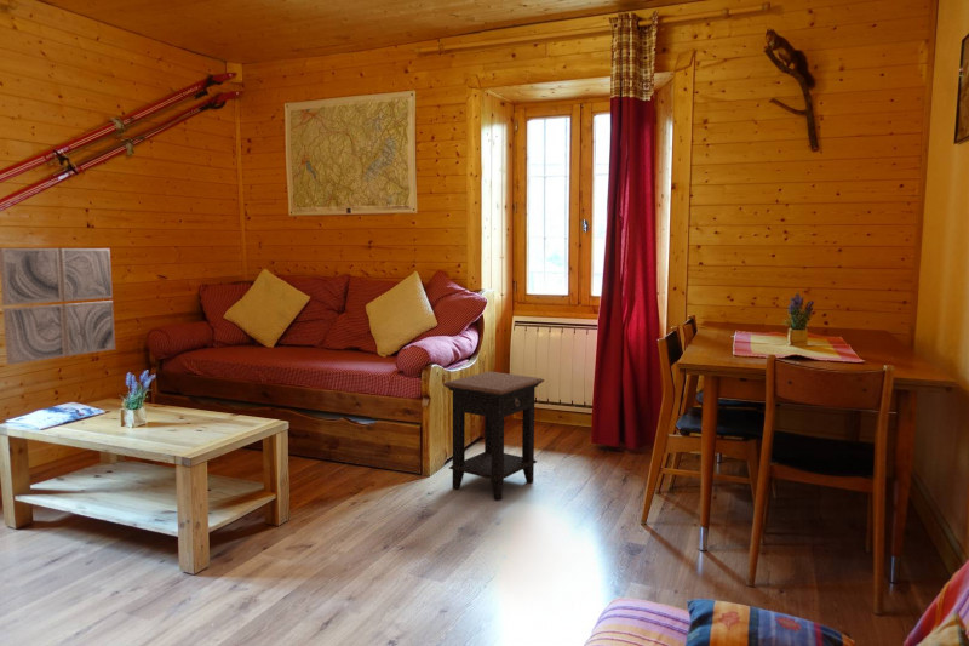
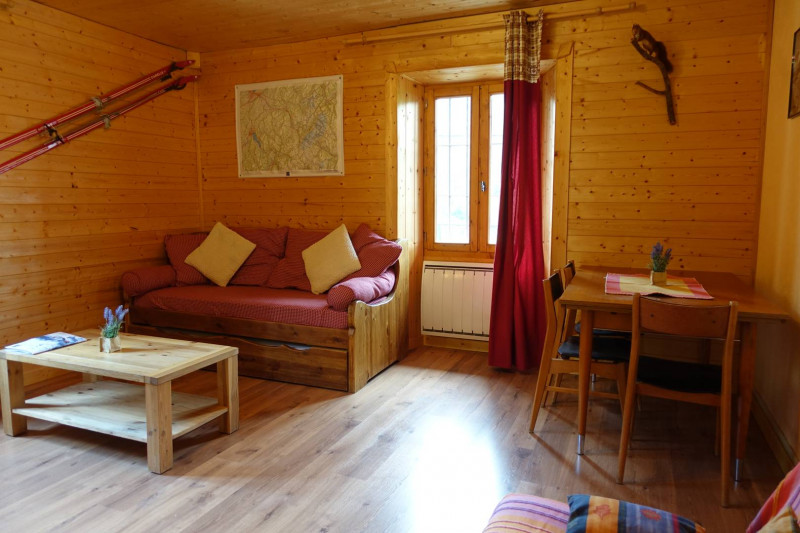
- side table (493, 433)
- wall art (61, 301)
